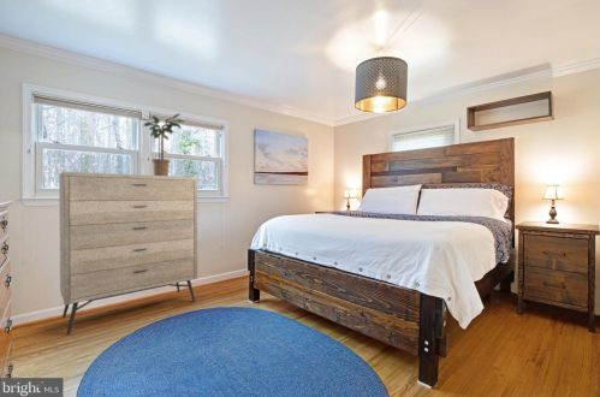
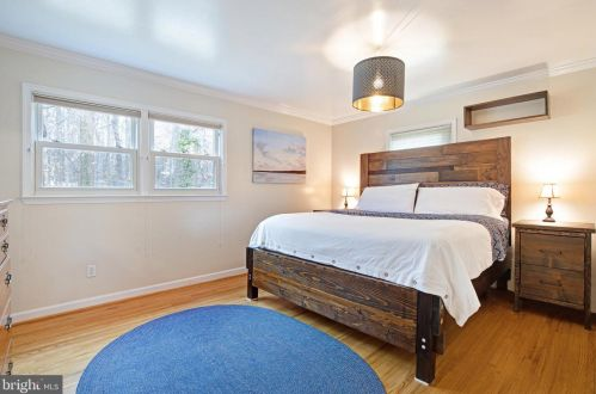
- dresser (132, 242)
- potted plant (161, 144)
